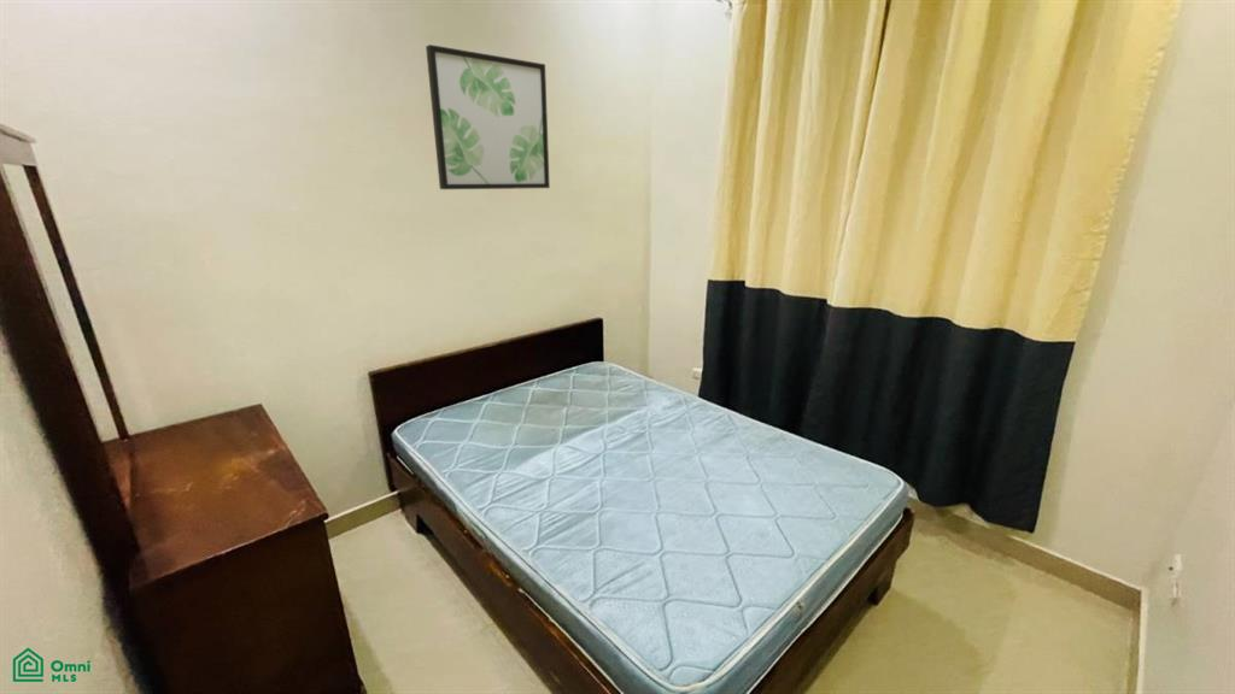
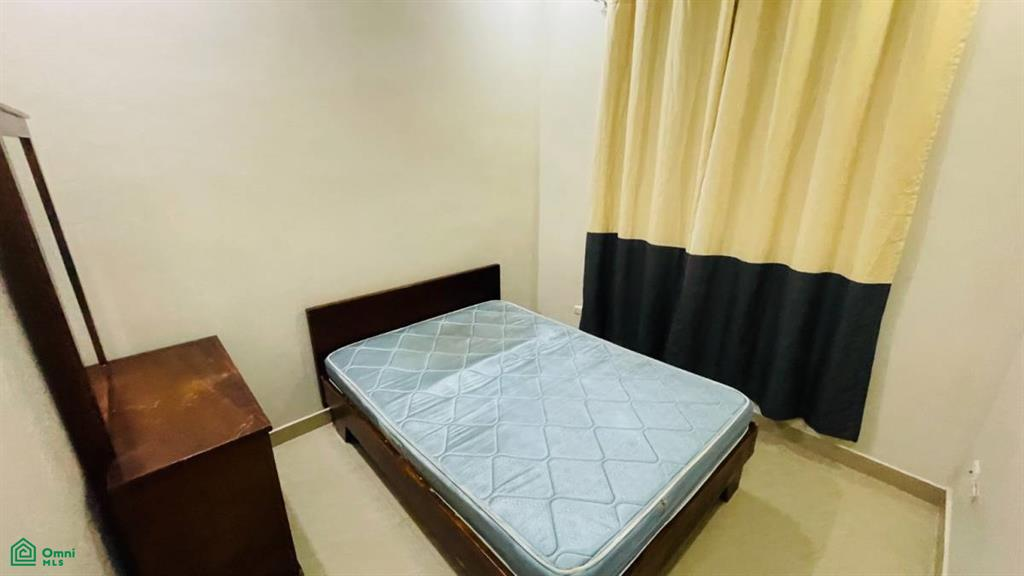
- wall art (493, 124)
